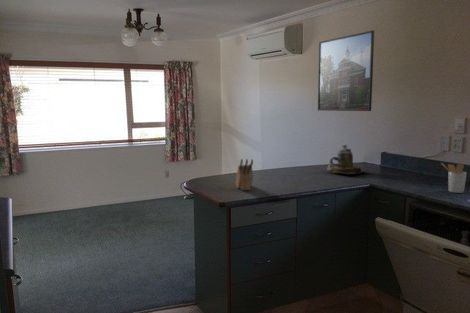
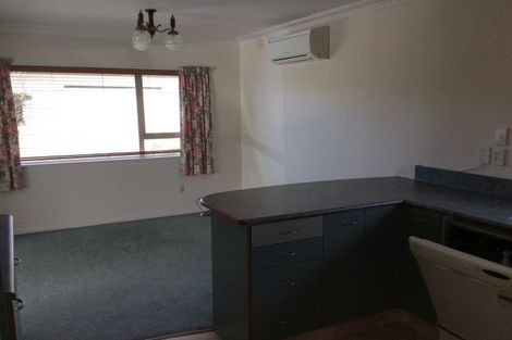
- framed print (343, 74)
- teapot (348, 158)
- knife block (244, 172)
- utensil holder (452, 176)
